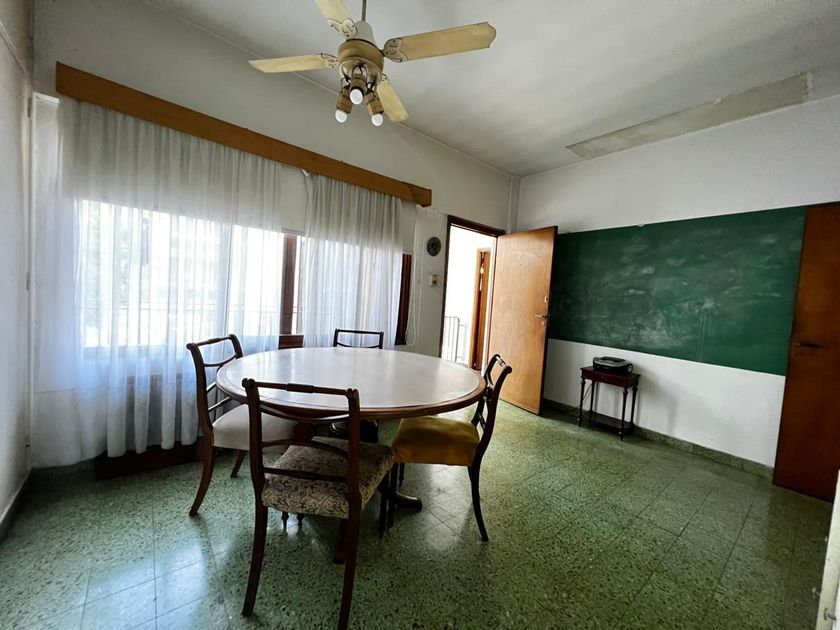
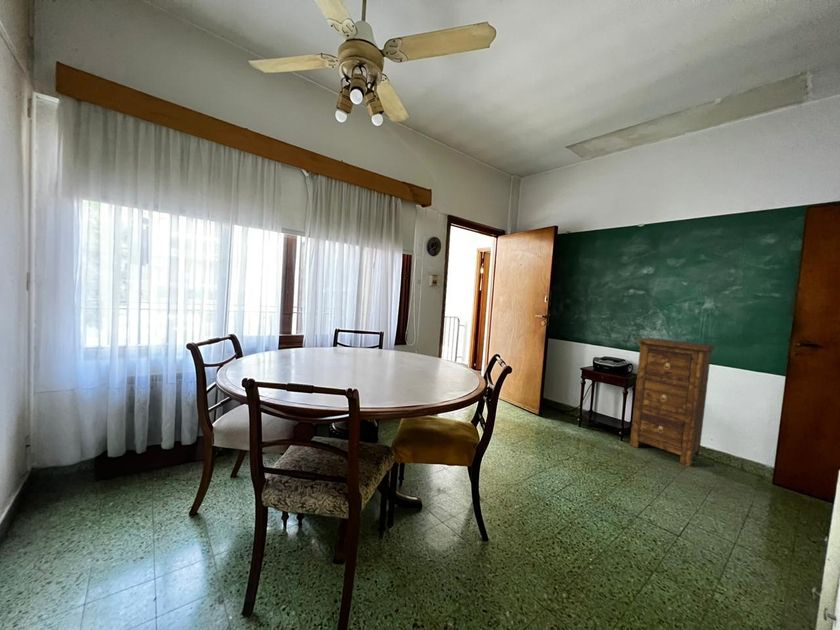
+ cabinet (669, 396)
